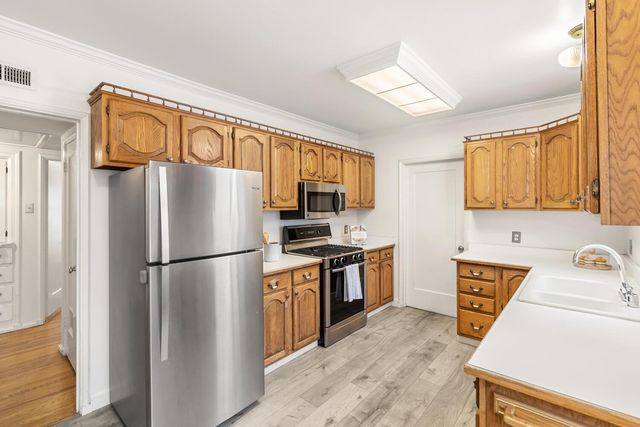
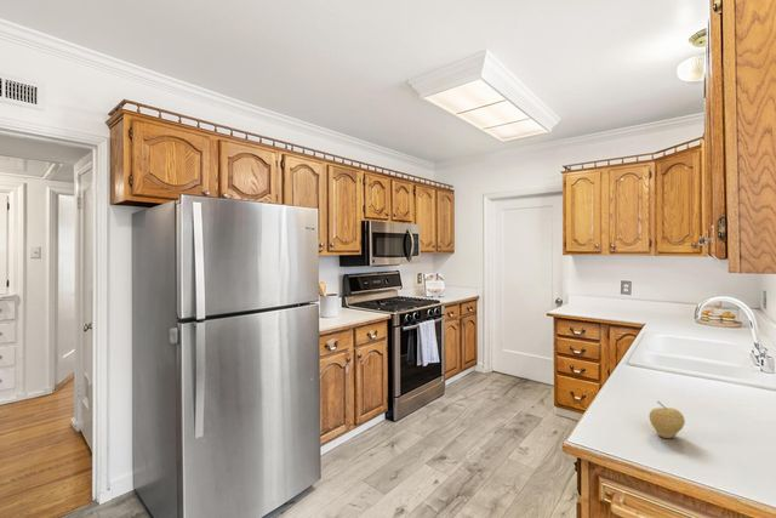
+ fruit (667, 419)
